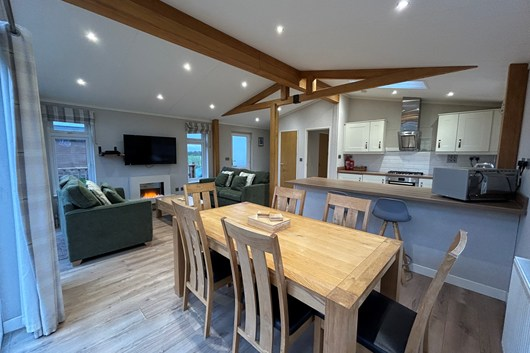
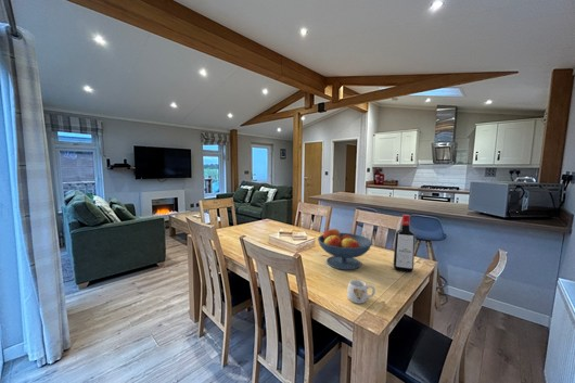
+ liquor bottle (405, 242)
+ fruit bowl (344, 246)
+ mug (360, 291)
